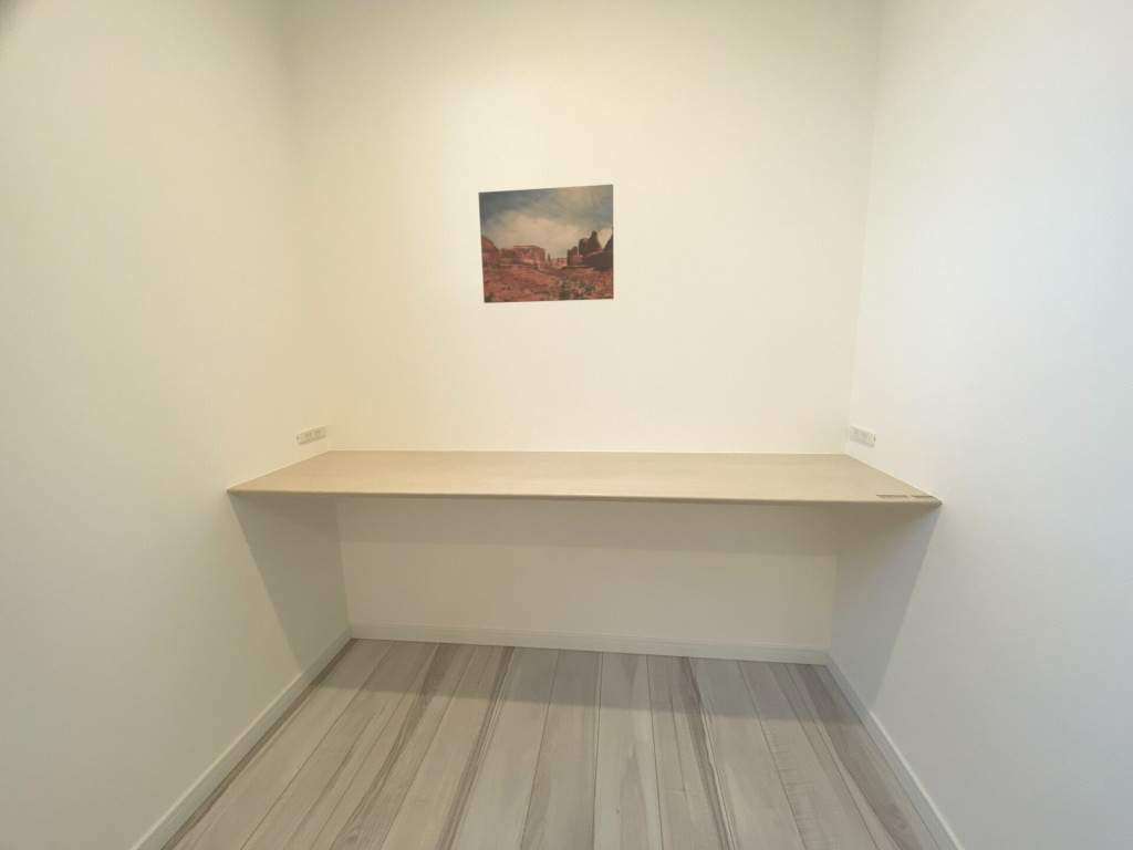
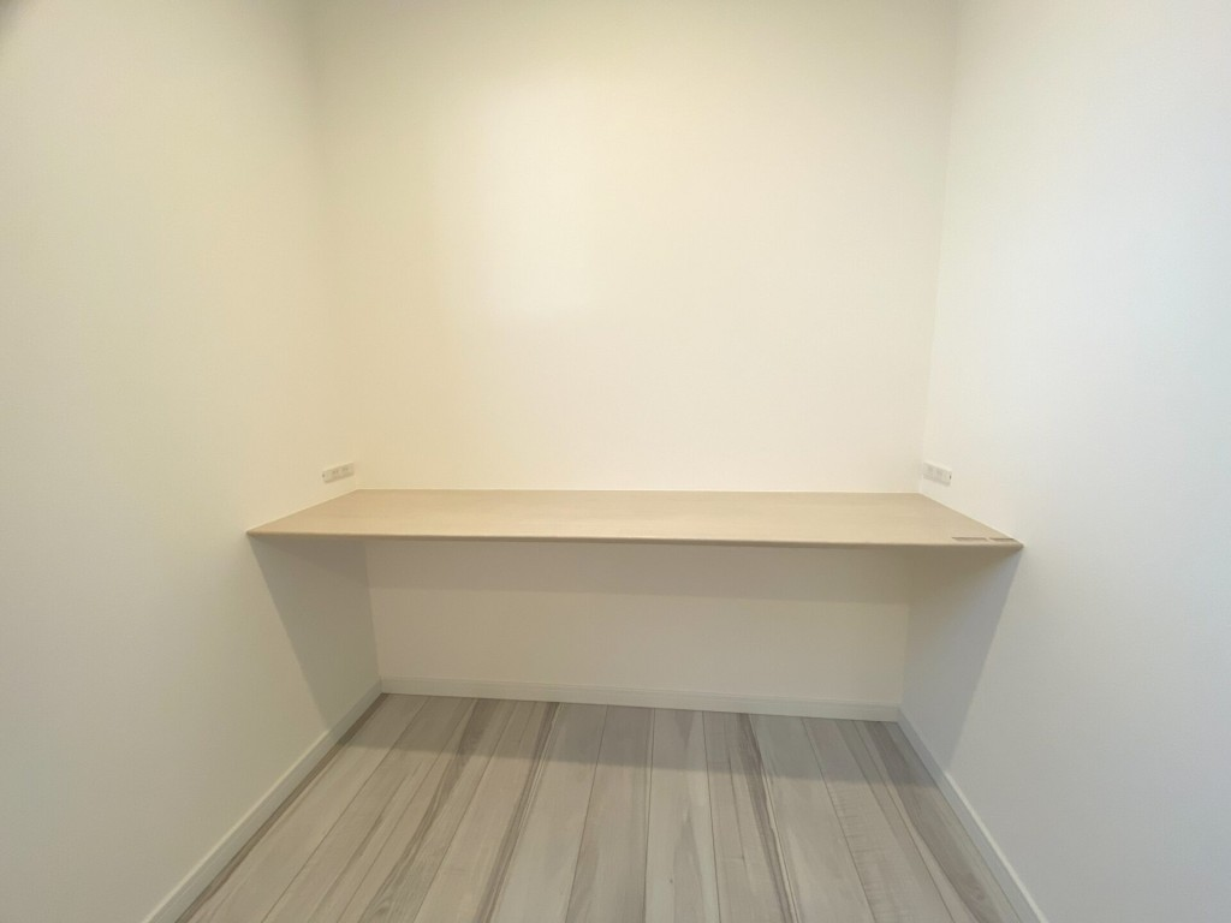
- wall art (545, 246)
